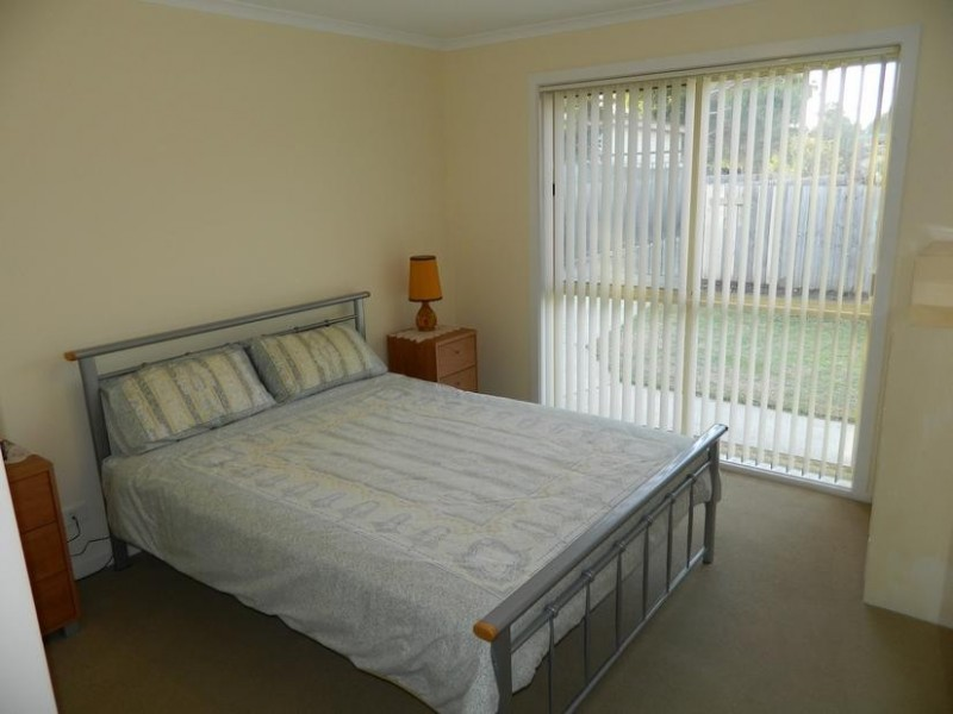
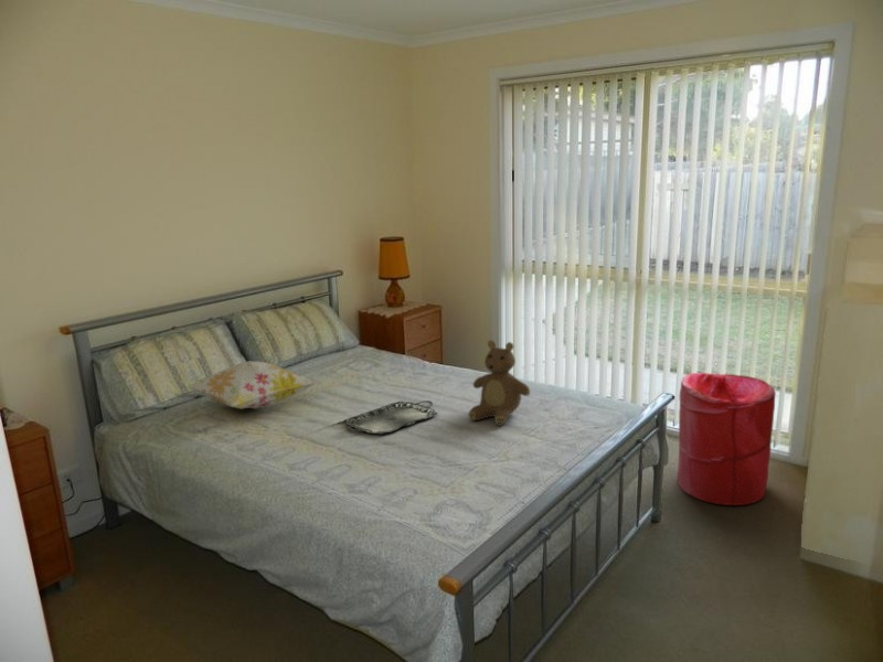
+ serving tray (391, 416)
+ teddy bear (496, 381)
+ decorative pillow (251, 384)
+ laundry hamper (723, 435)
